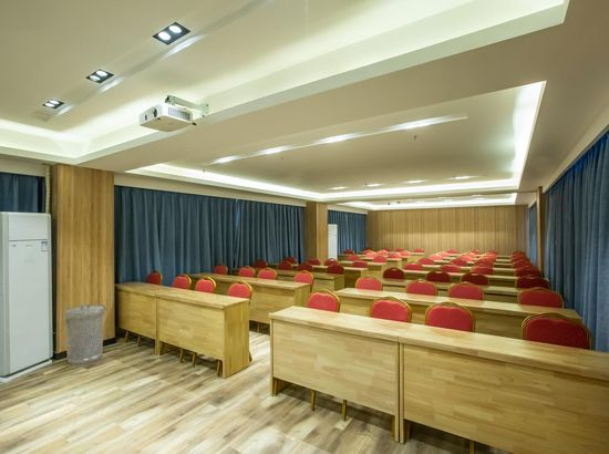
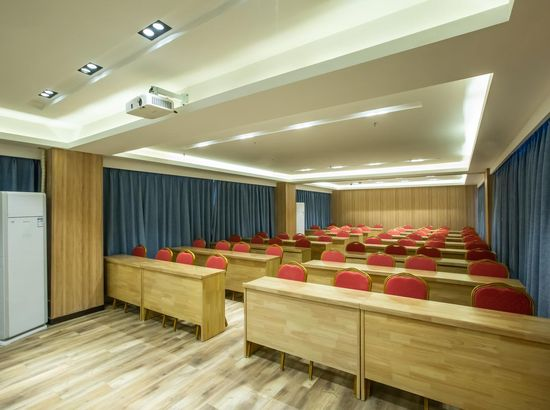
- trash can (85, 331)
